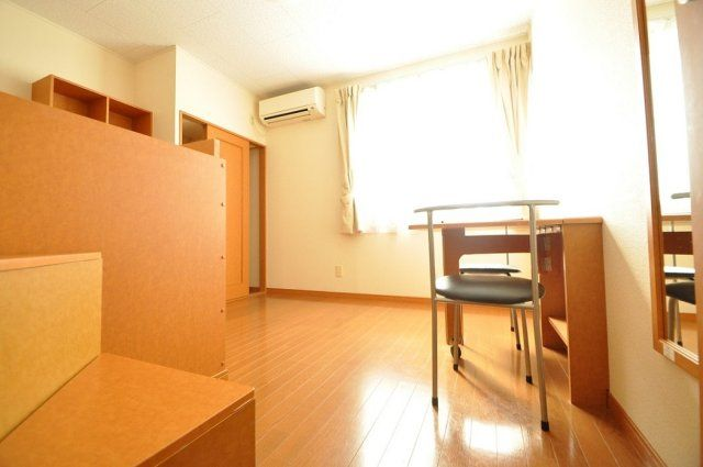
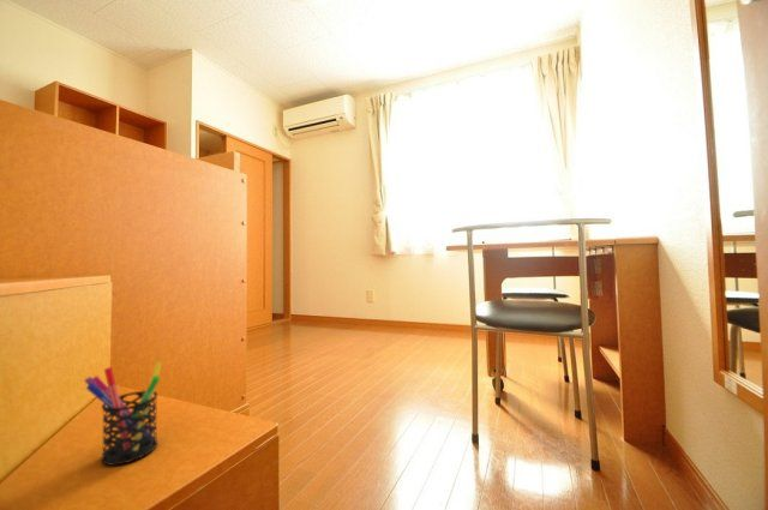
+ pen holder (132, 407)
